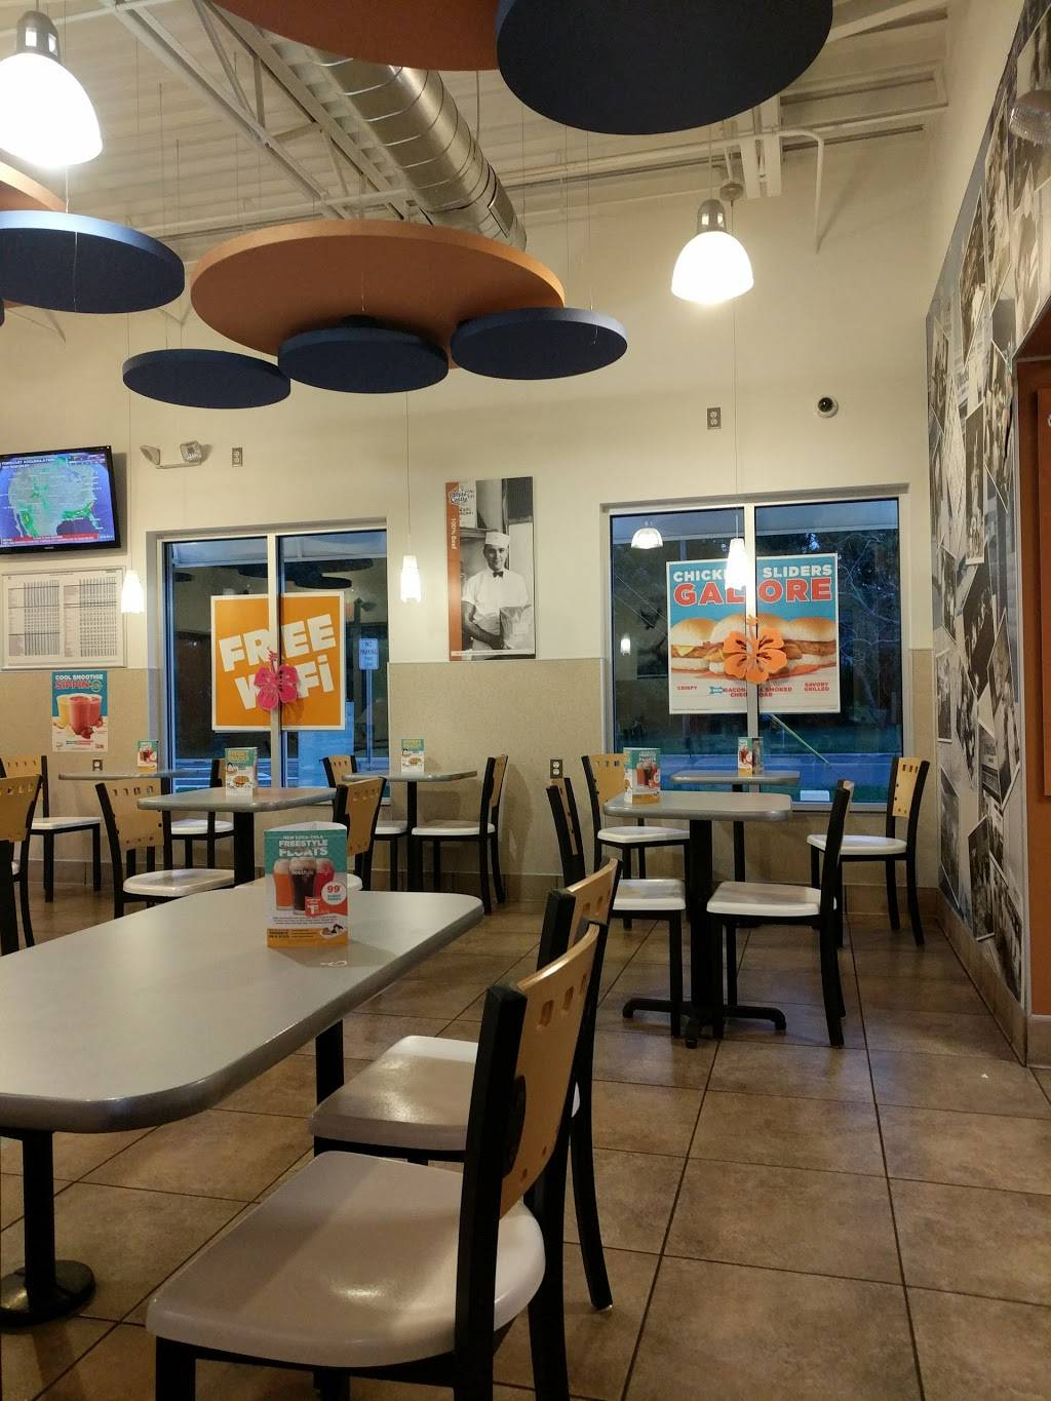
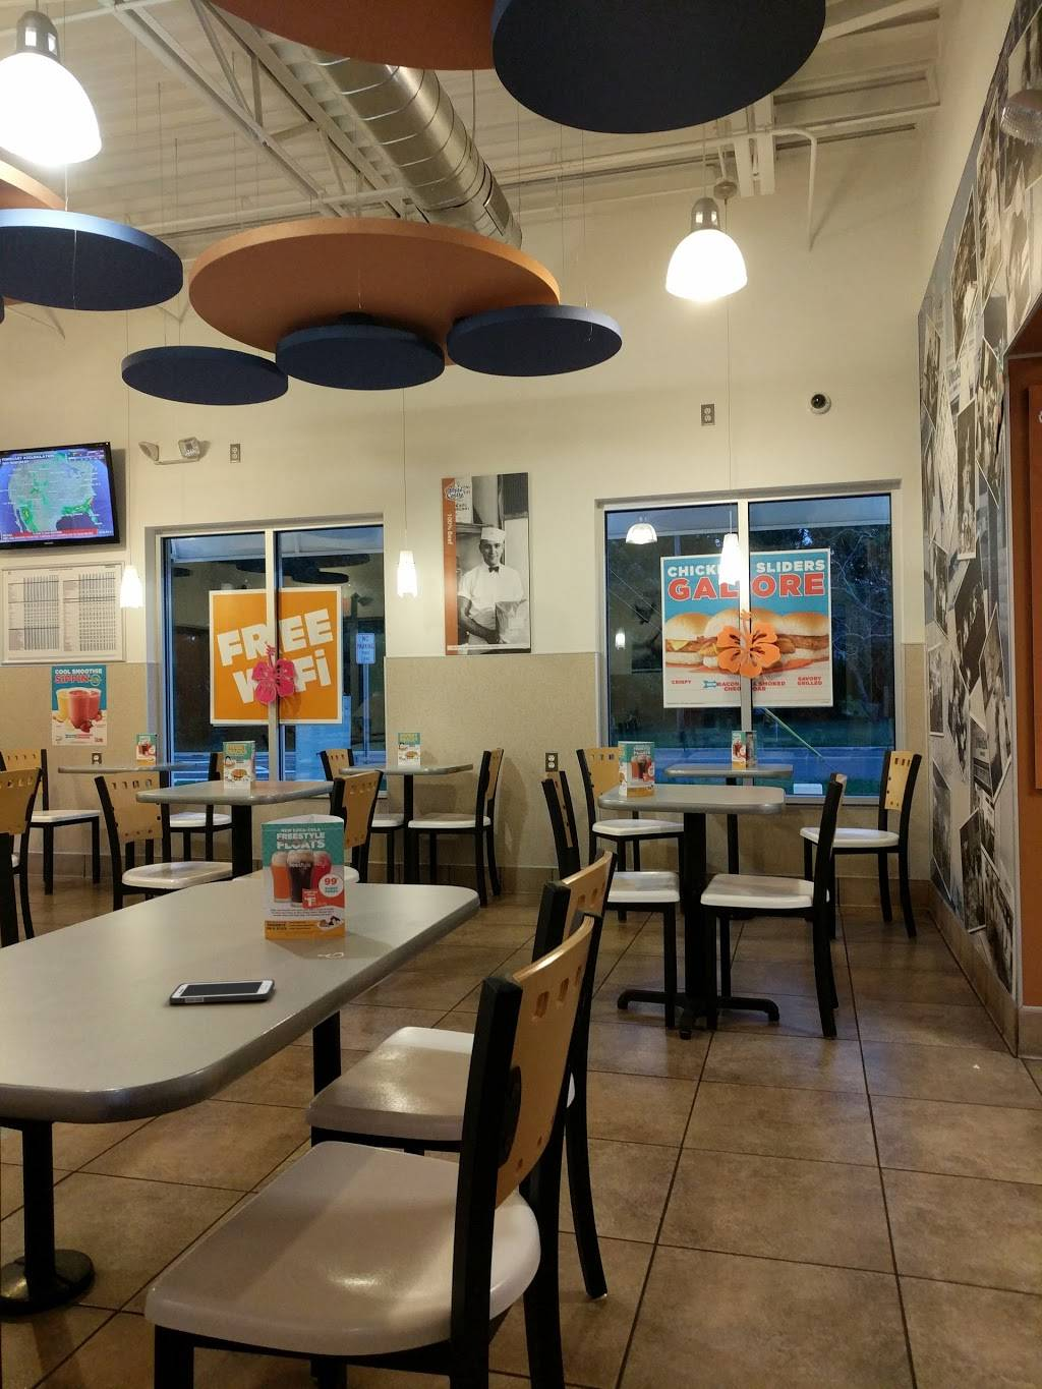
+ cell phone (223, 991)
